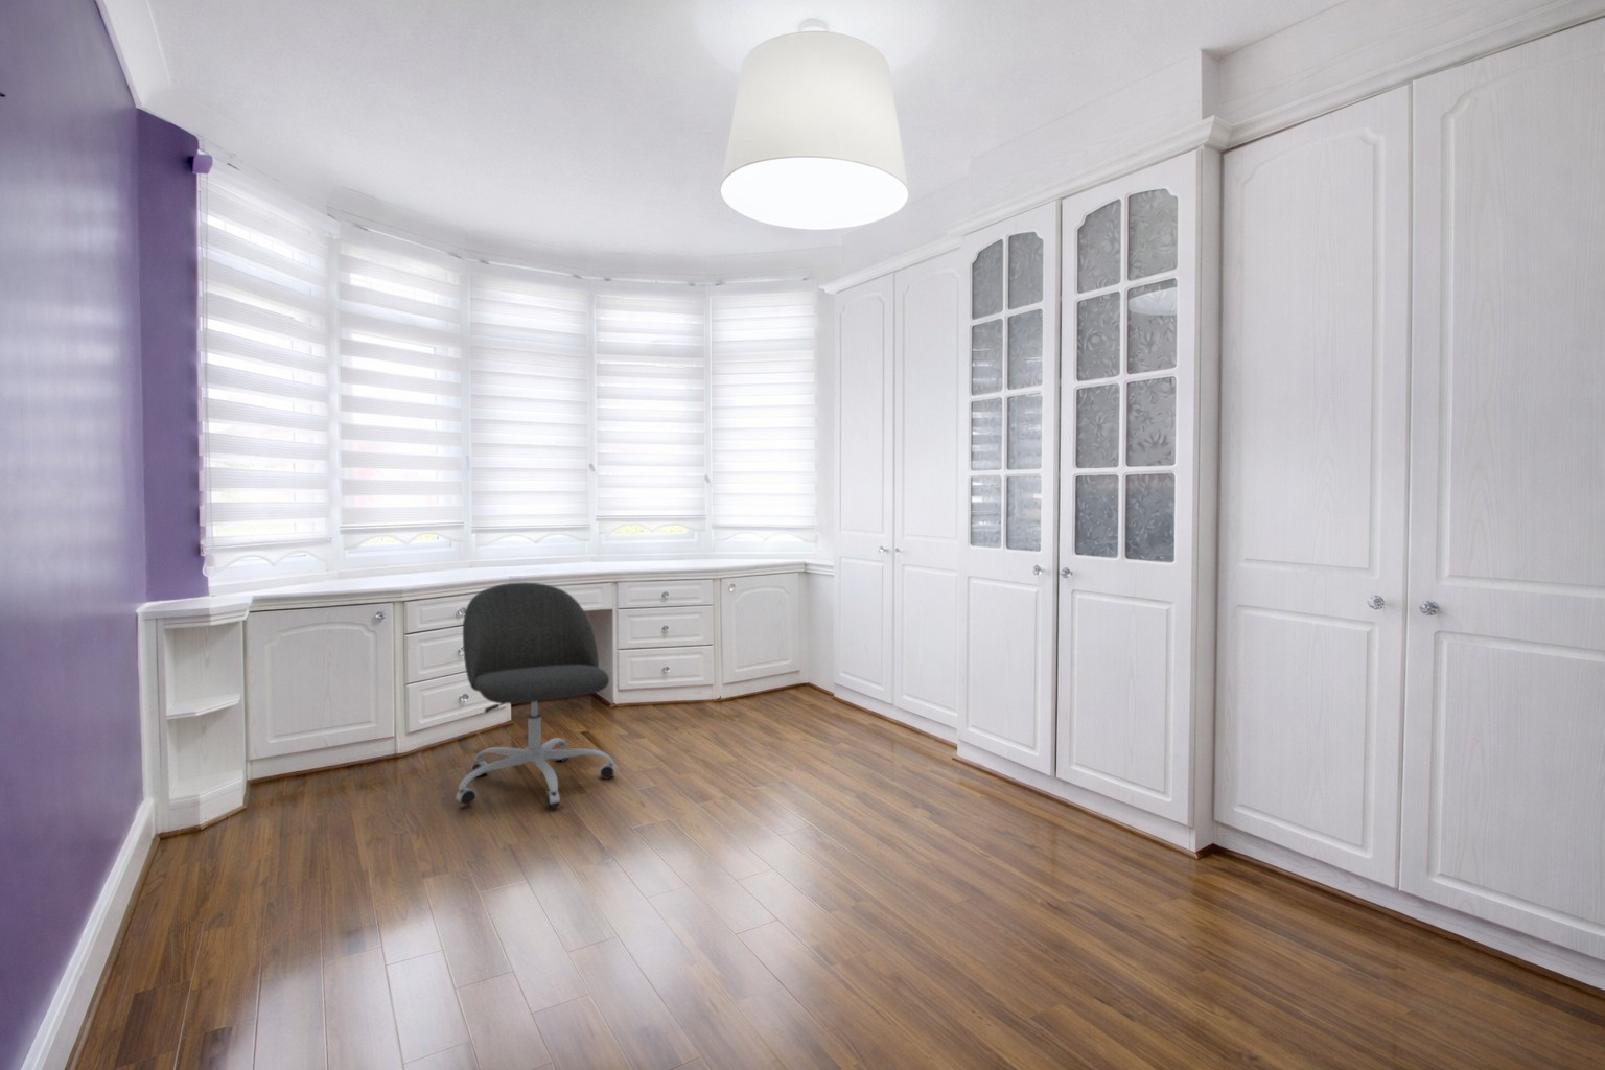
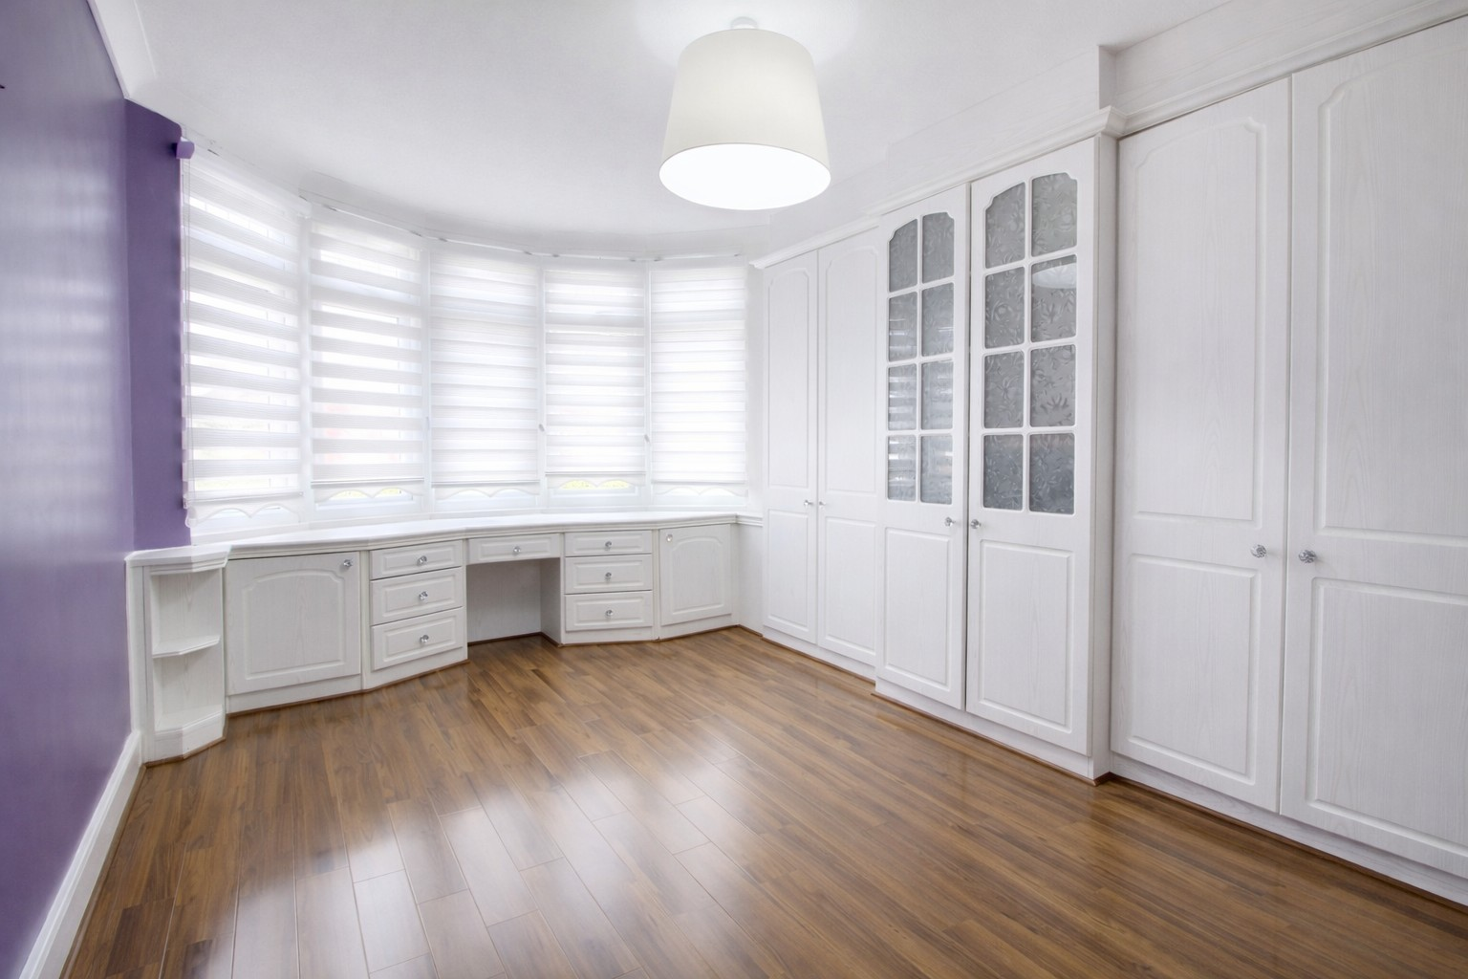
- office chair (534, 685)
